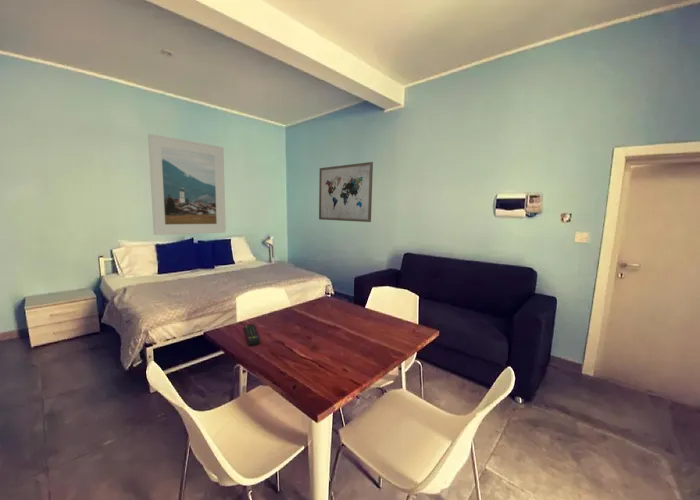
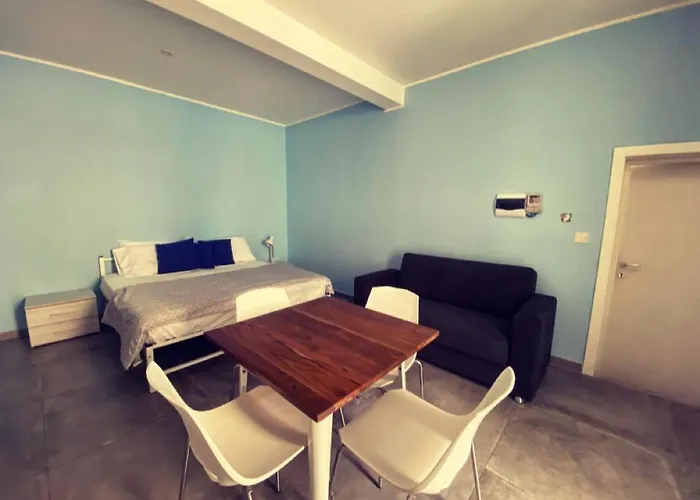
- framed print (190, 188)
- remote control (251, 333)
- wall art (343, 193)
